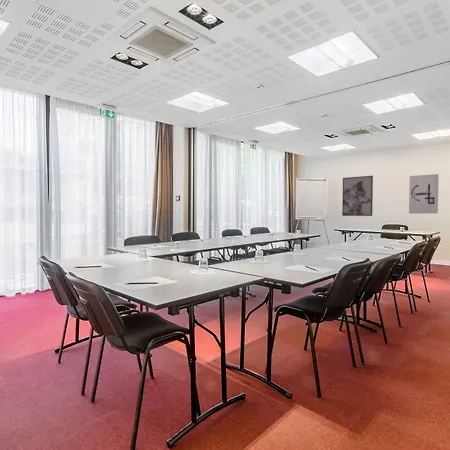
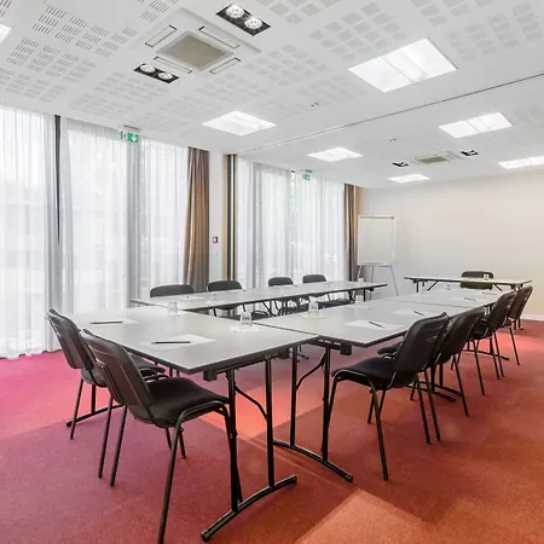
- wall art (423, 194)
- wall art (357, 196)
